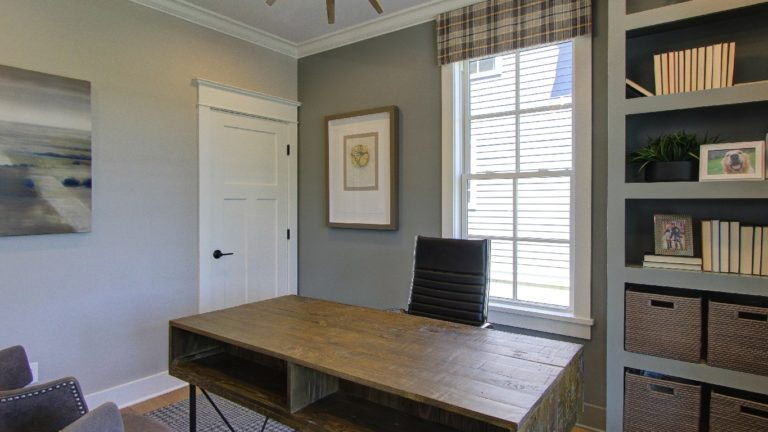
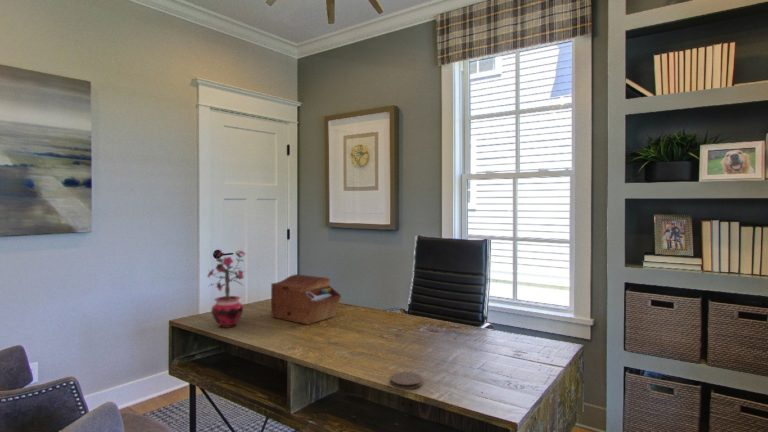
+ coaster (406, 380)
+ potted plant (226, 287)
+ sewing box (305, 298)
